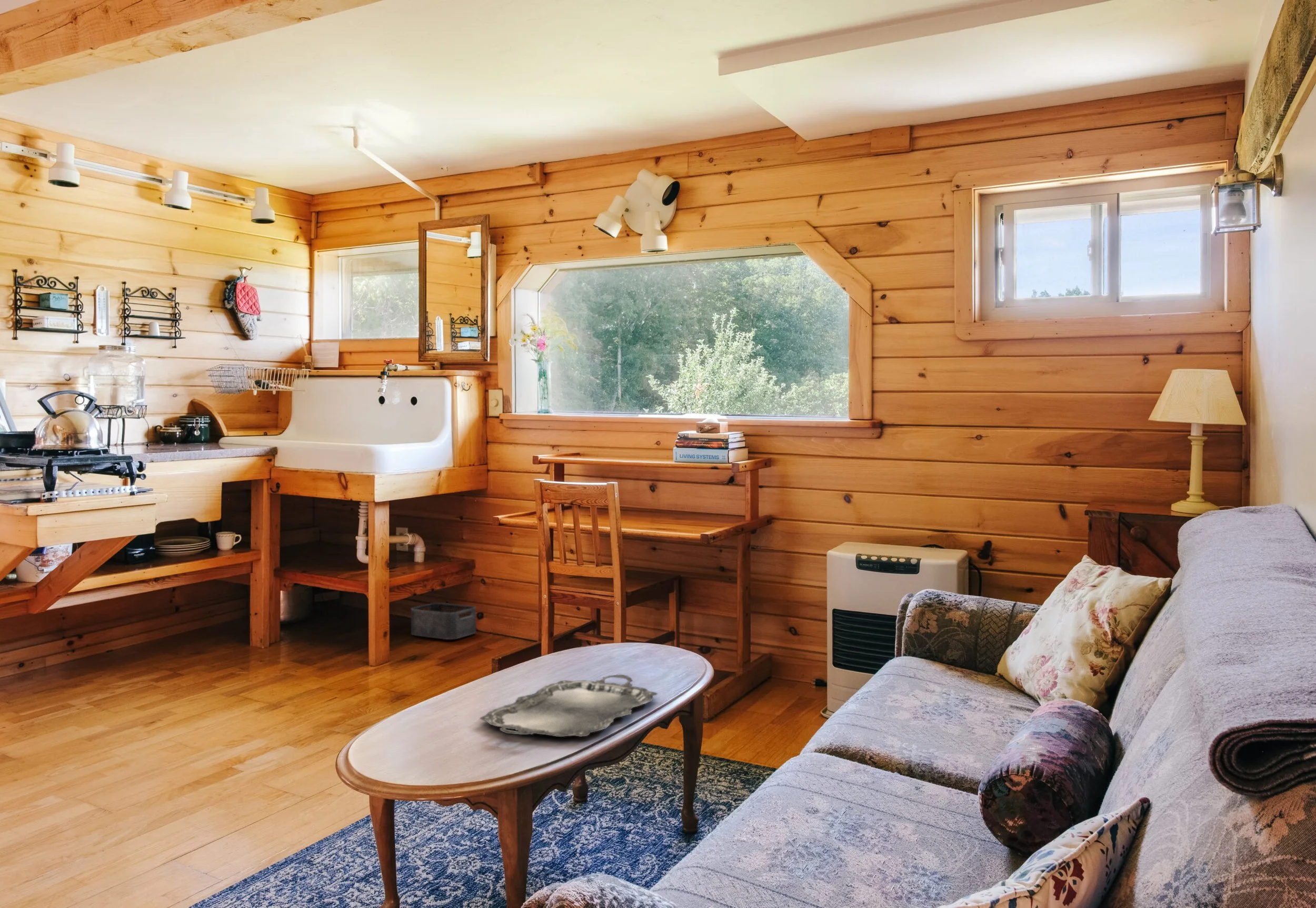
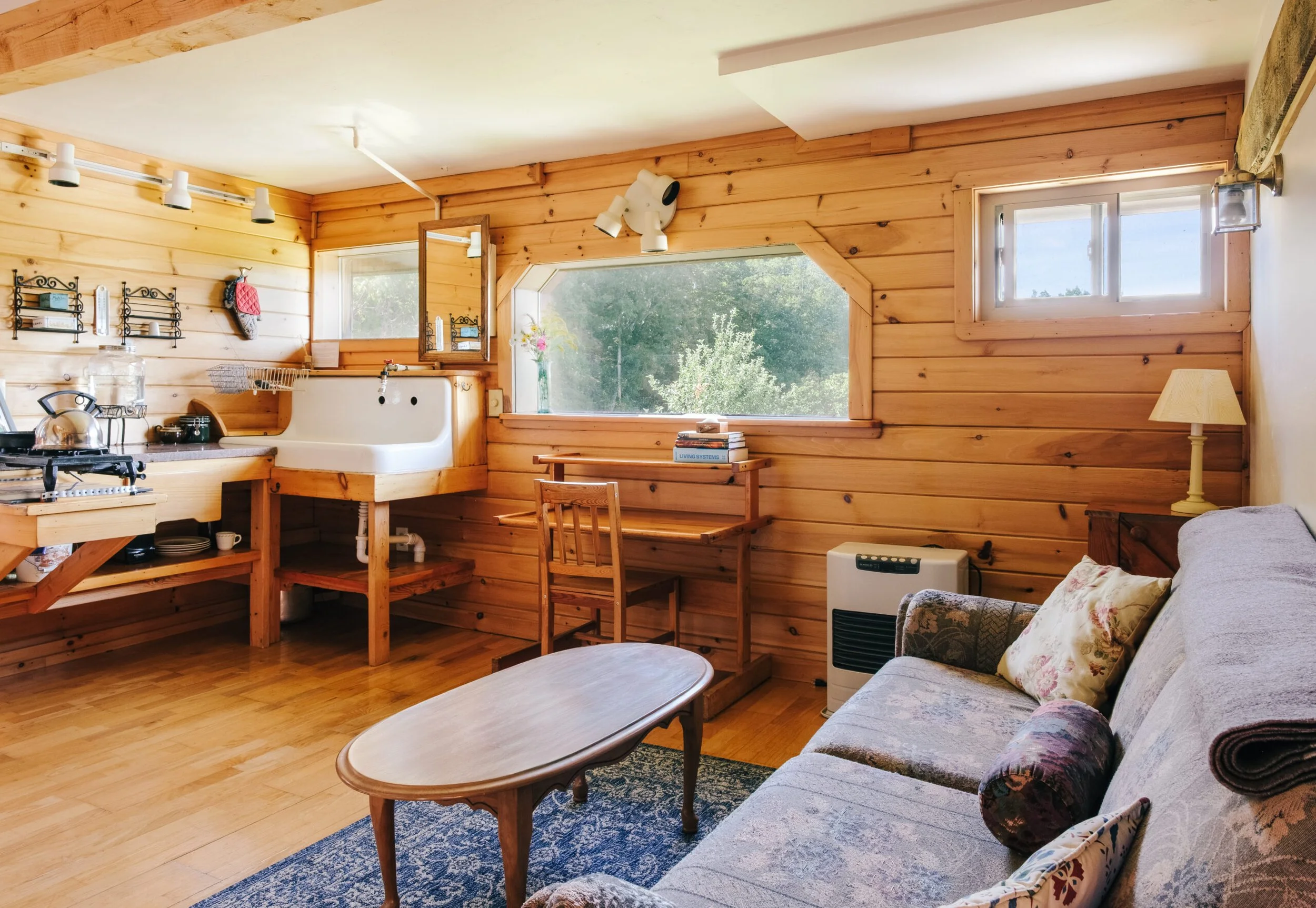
- serving tray (573, 706)
- storage bin (443, 621)
